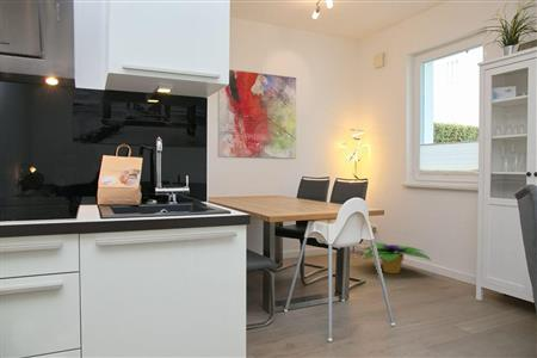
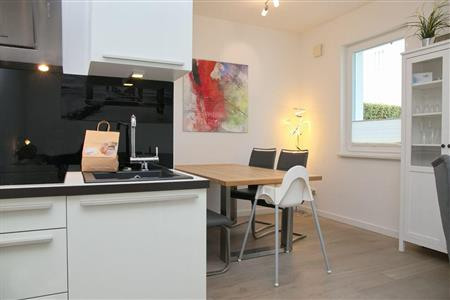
- potted plant (393, 258)
